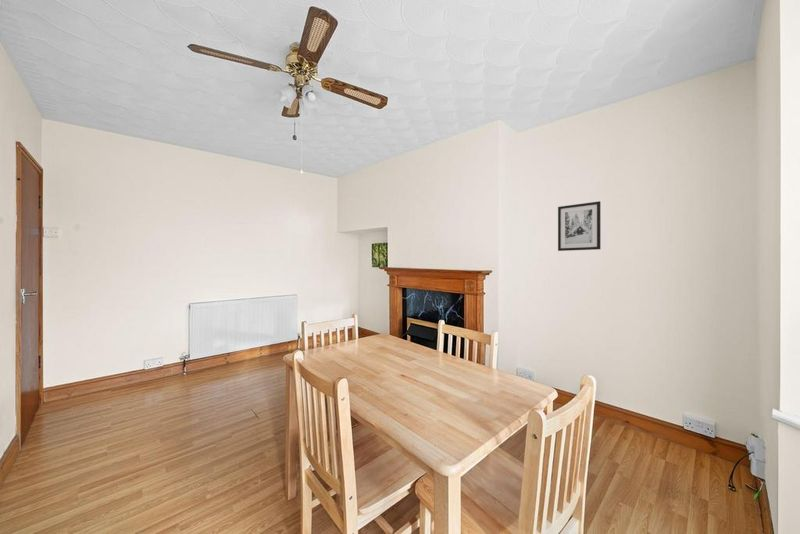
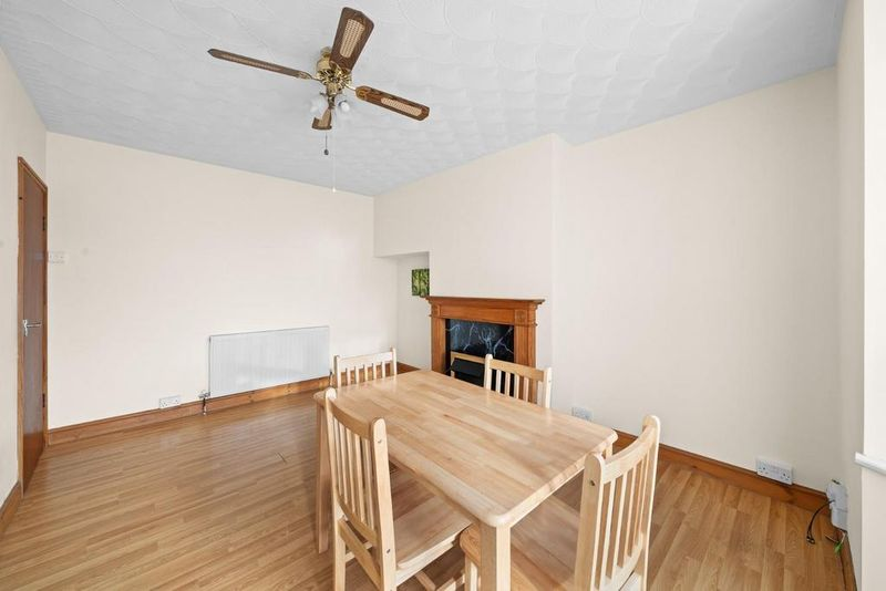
- wall art (578, 227)
